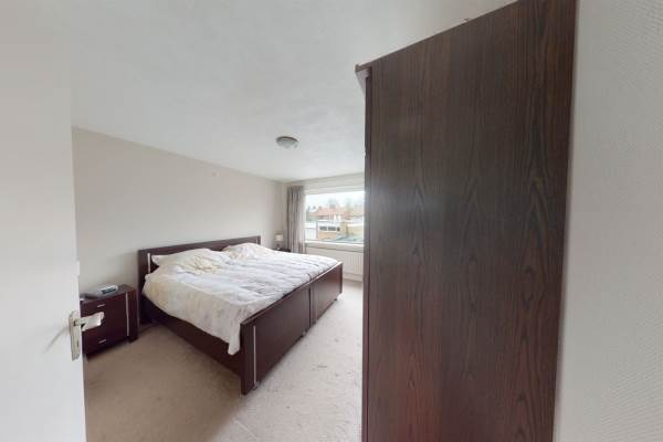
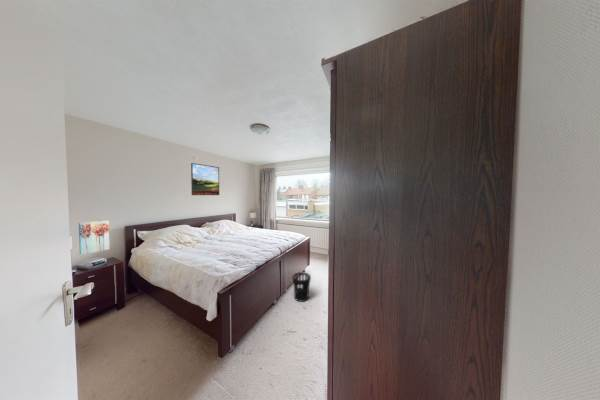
+ wastebasket (302, 286)
+ wall art (95, 236)
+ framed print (206, 180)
